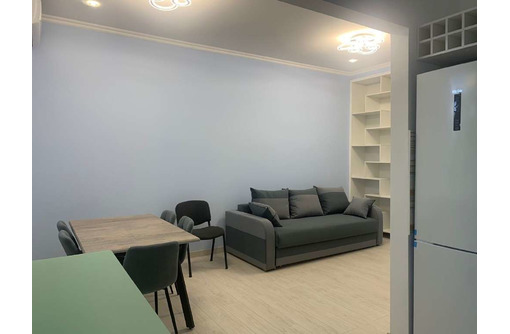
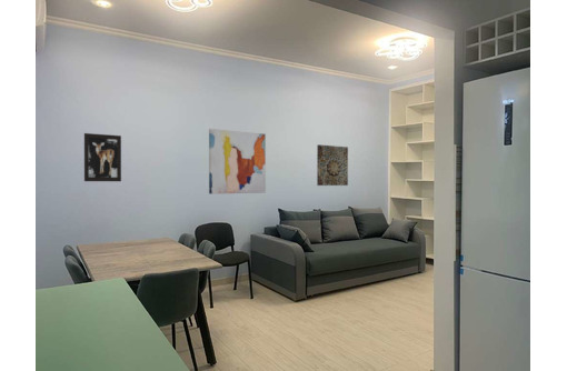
+ wall art (238, 162)
+ wall art (332, 166)
+ wall art (102, 158)
